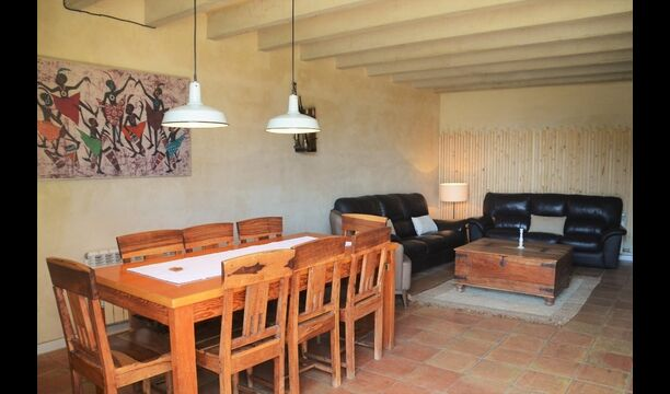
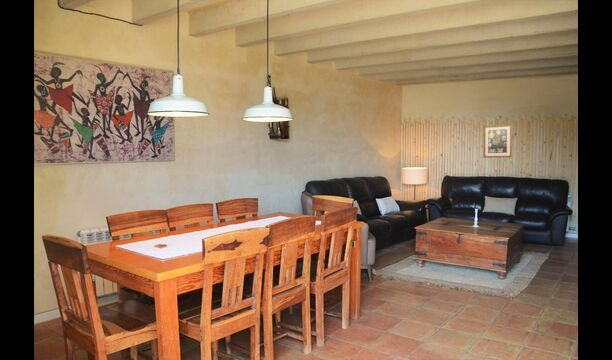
+ wall art (497, 141)
